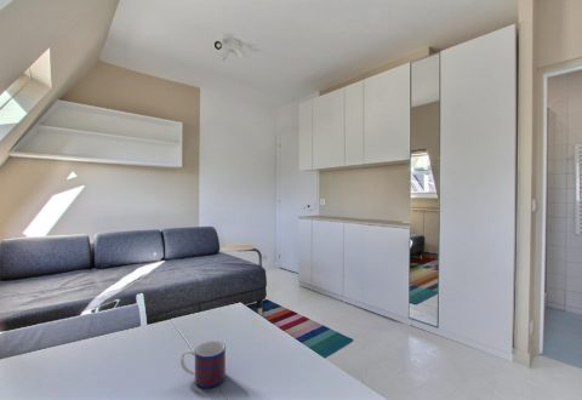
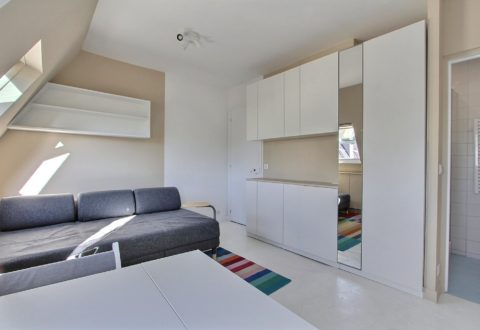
- mug (202, 362)
